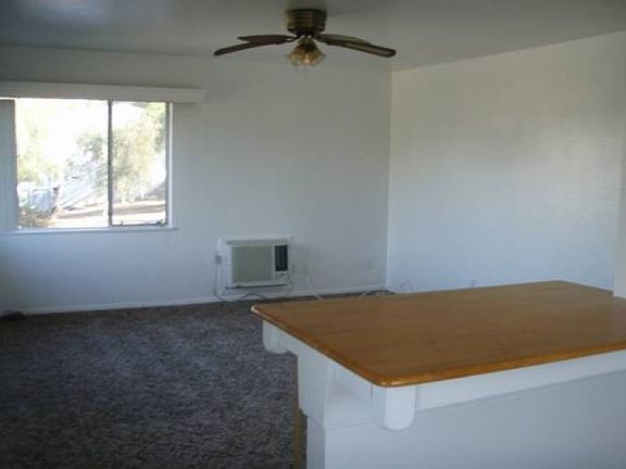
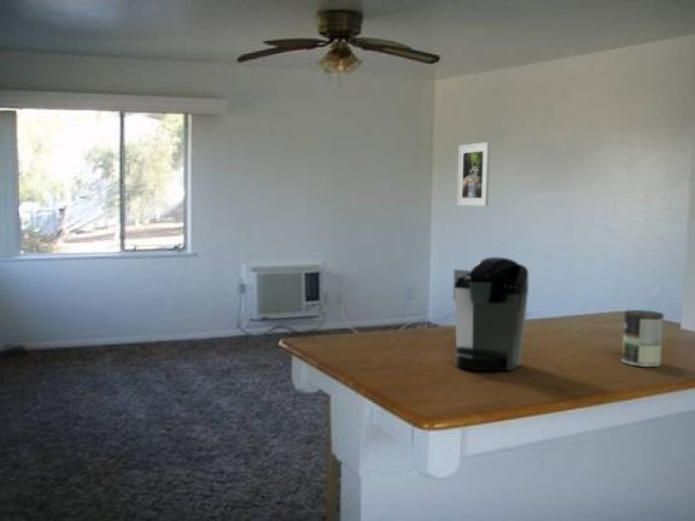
+ coffee can (642, 338)
+ coffee maker (474, 308)
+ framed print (472, 175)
